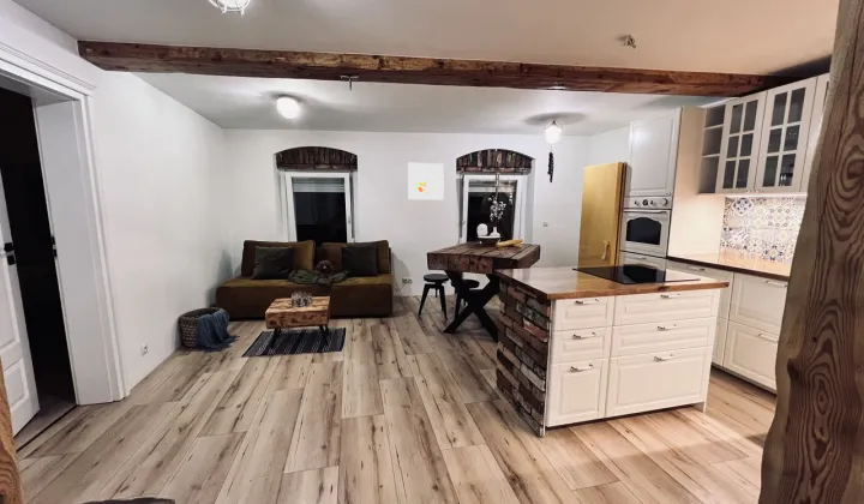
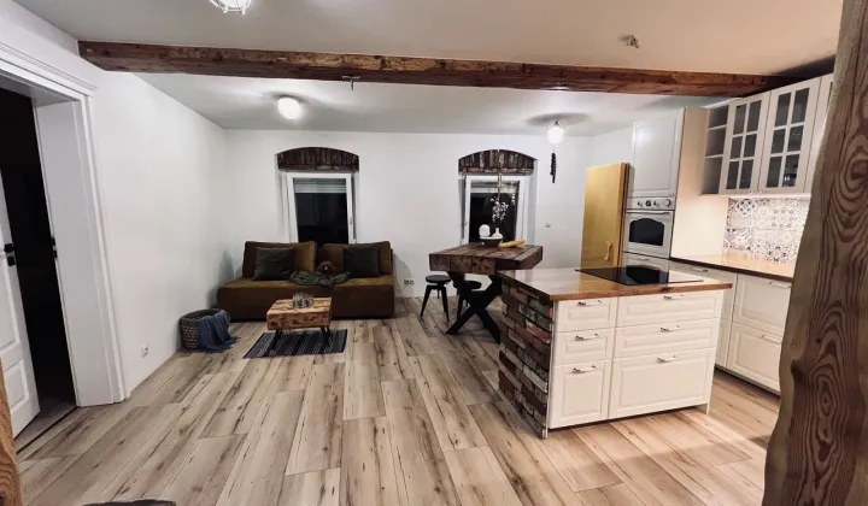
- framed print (425, 181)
